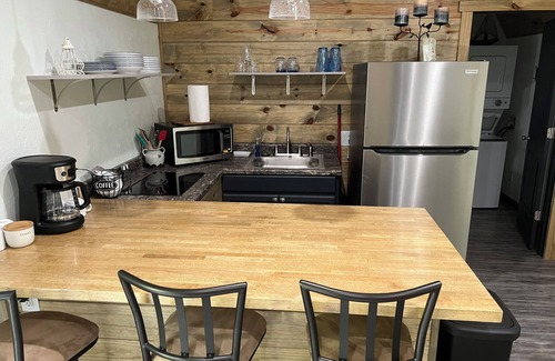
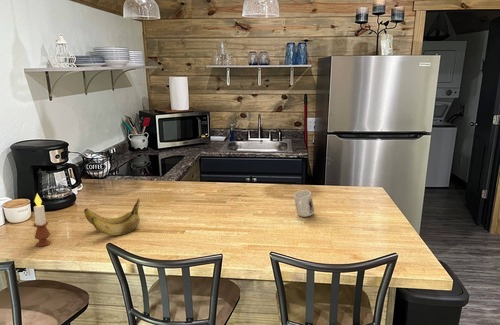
+ mug (304, 204)
+ candle (40, 218)
+ banana (113, 218)
